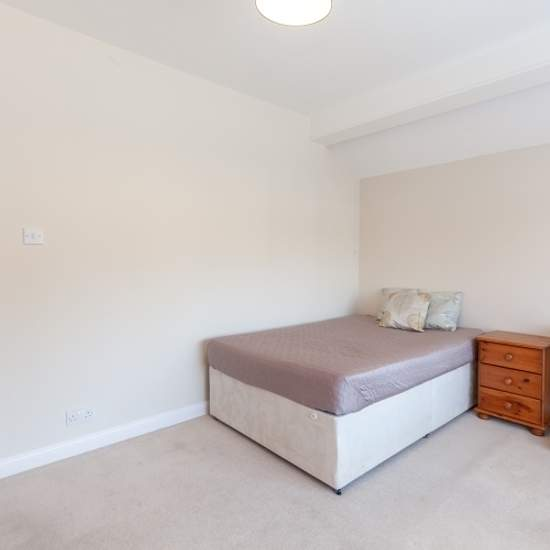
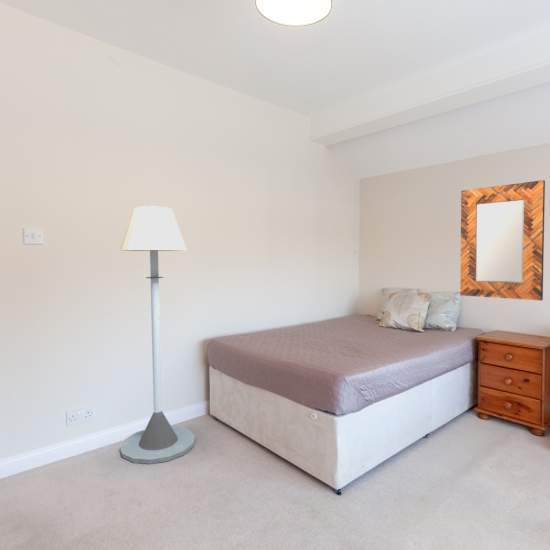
+ home mirror (499, 242)
+ floor lamp (155, 328)
